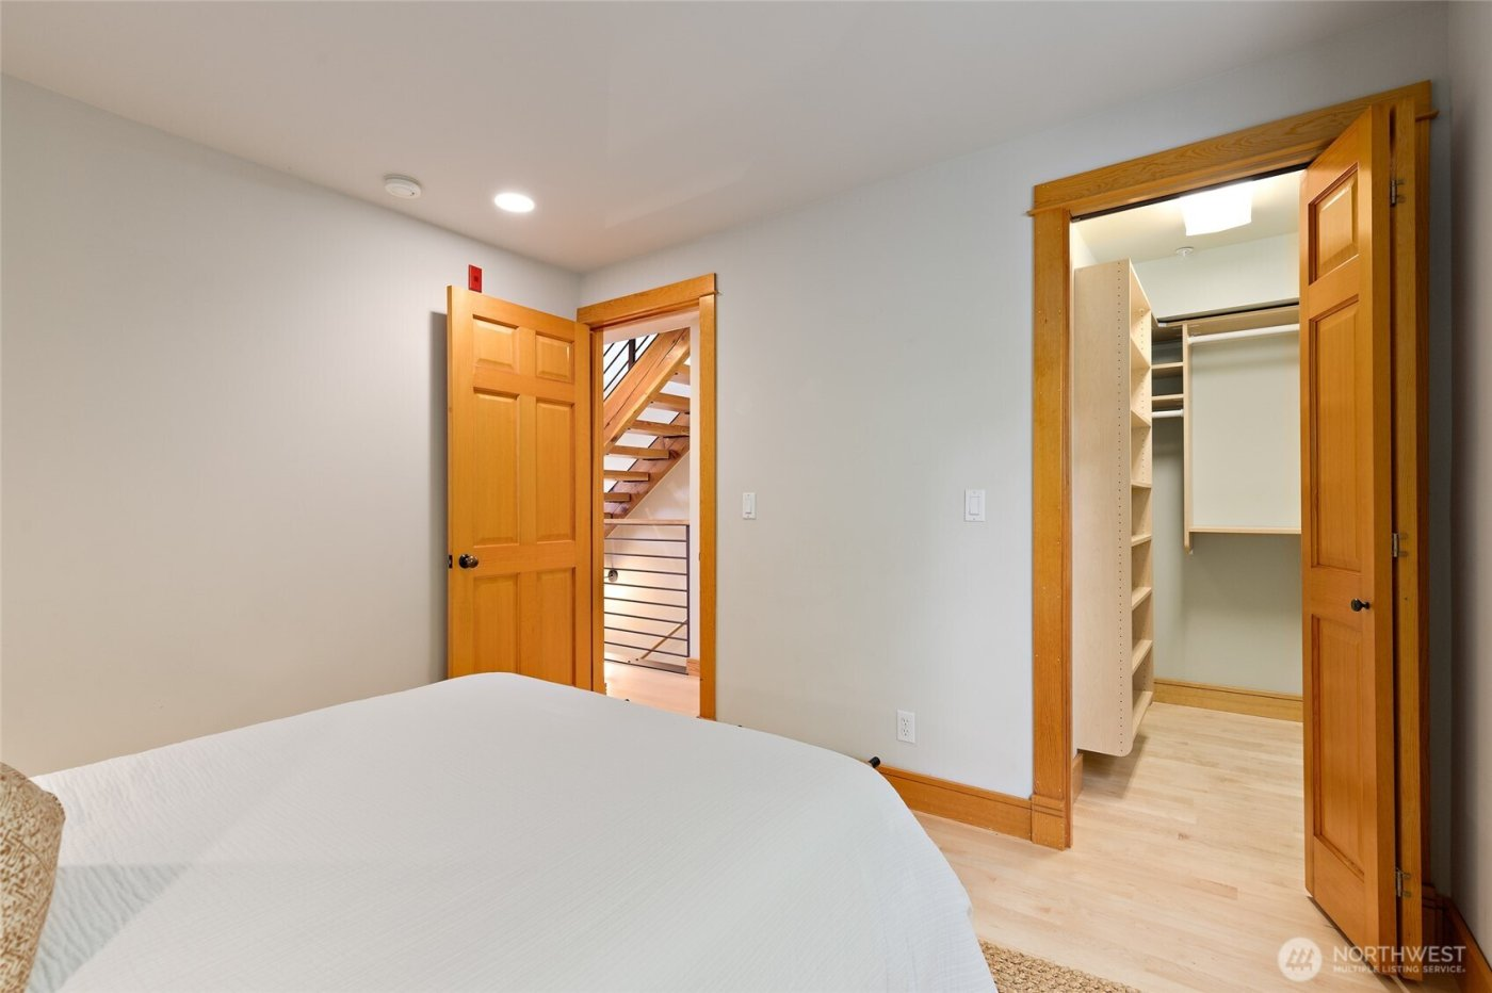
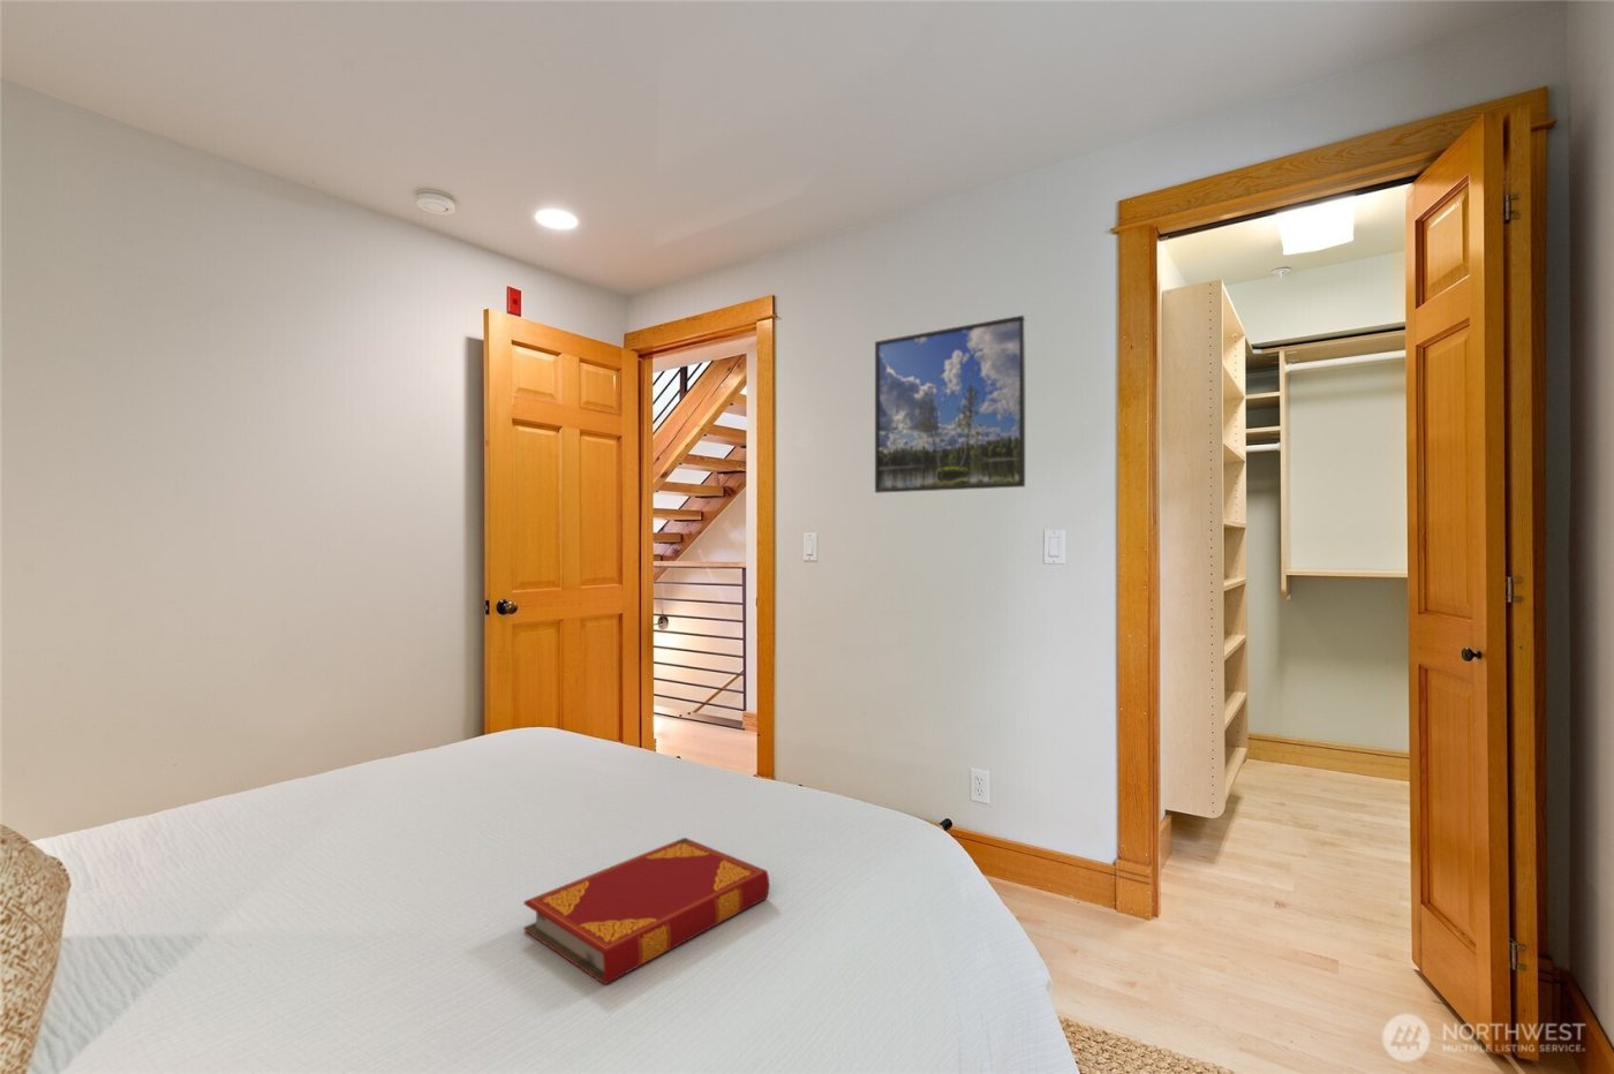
+ hardback book (651, 899)
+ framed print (945, 409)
